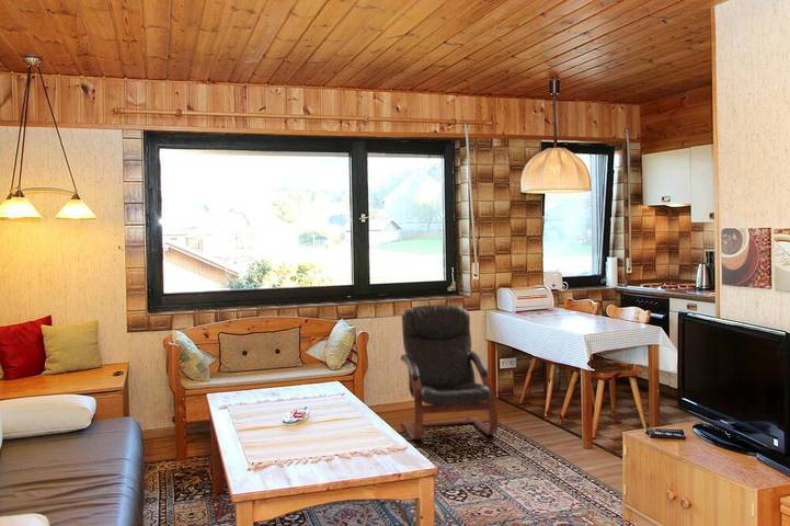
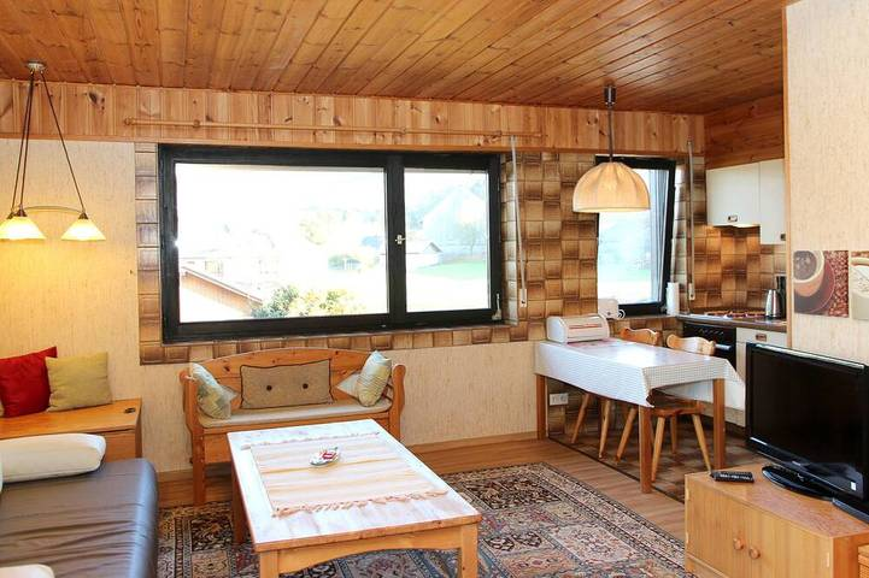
- armchair (446, 369)
